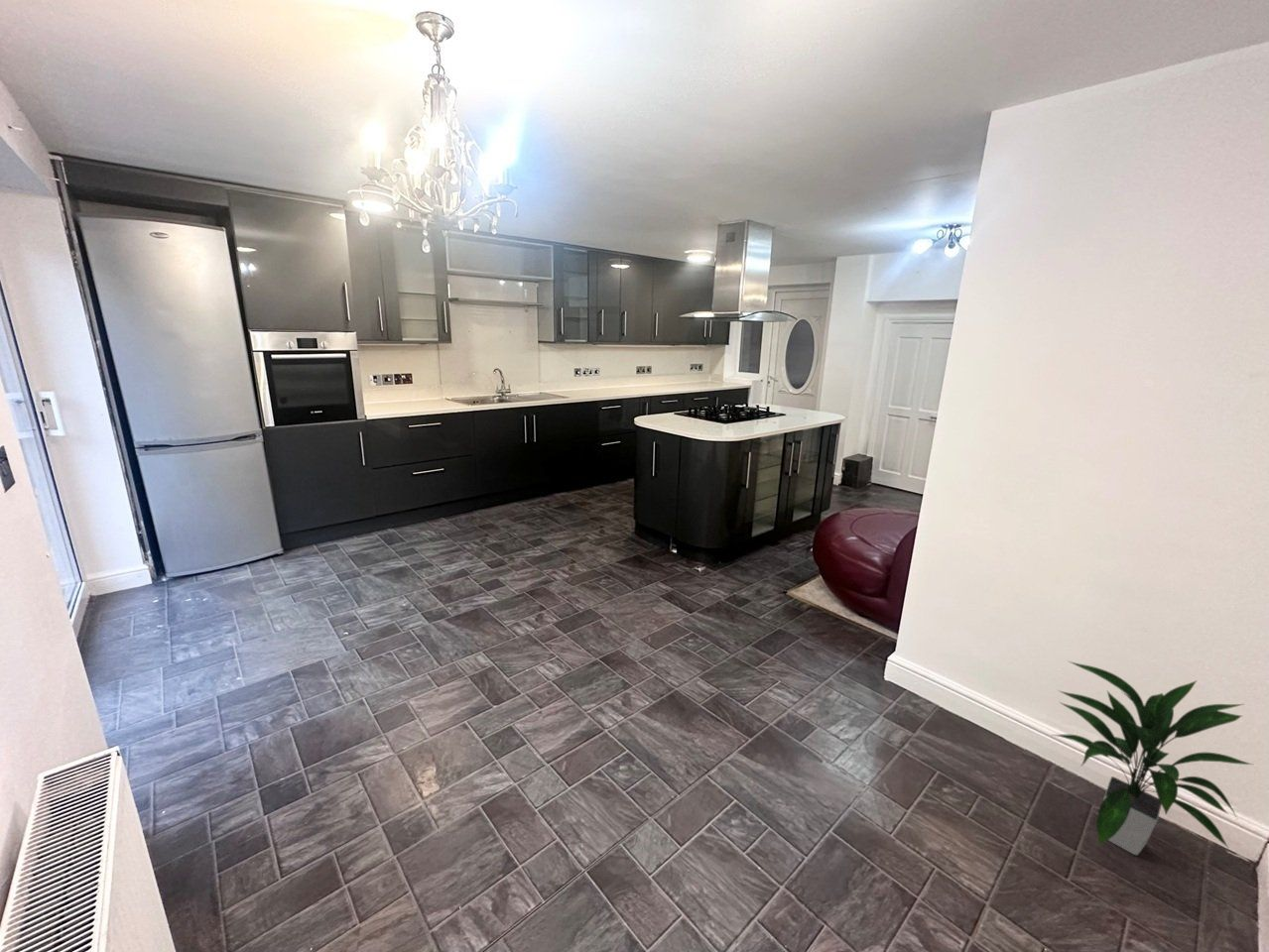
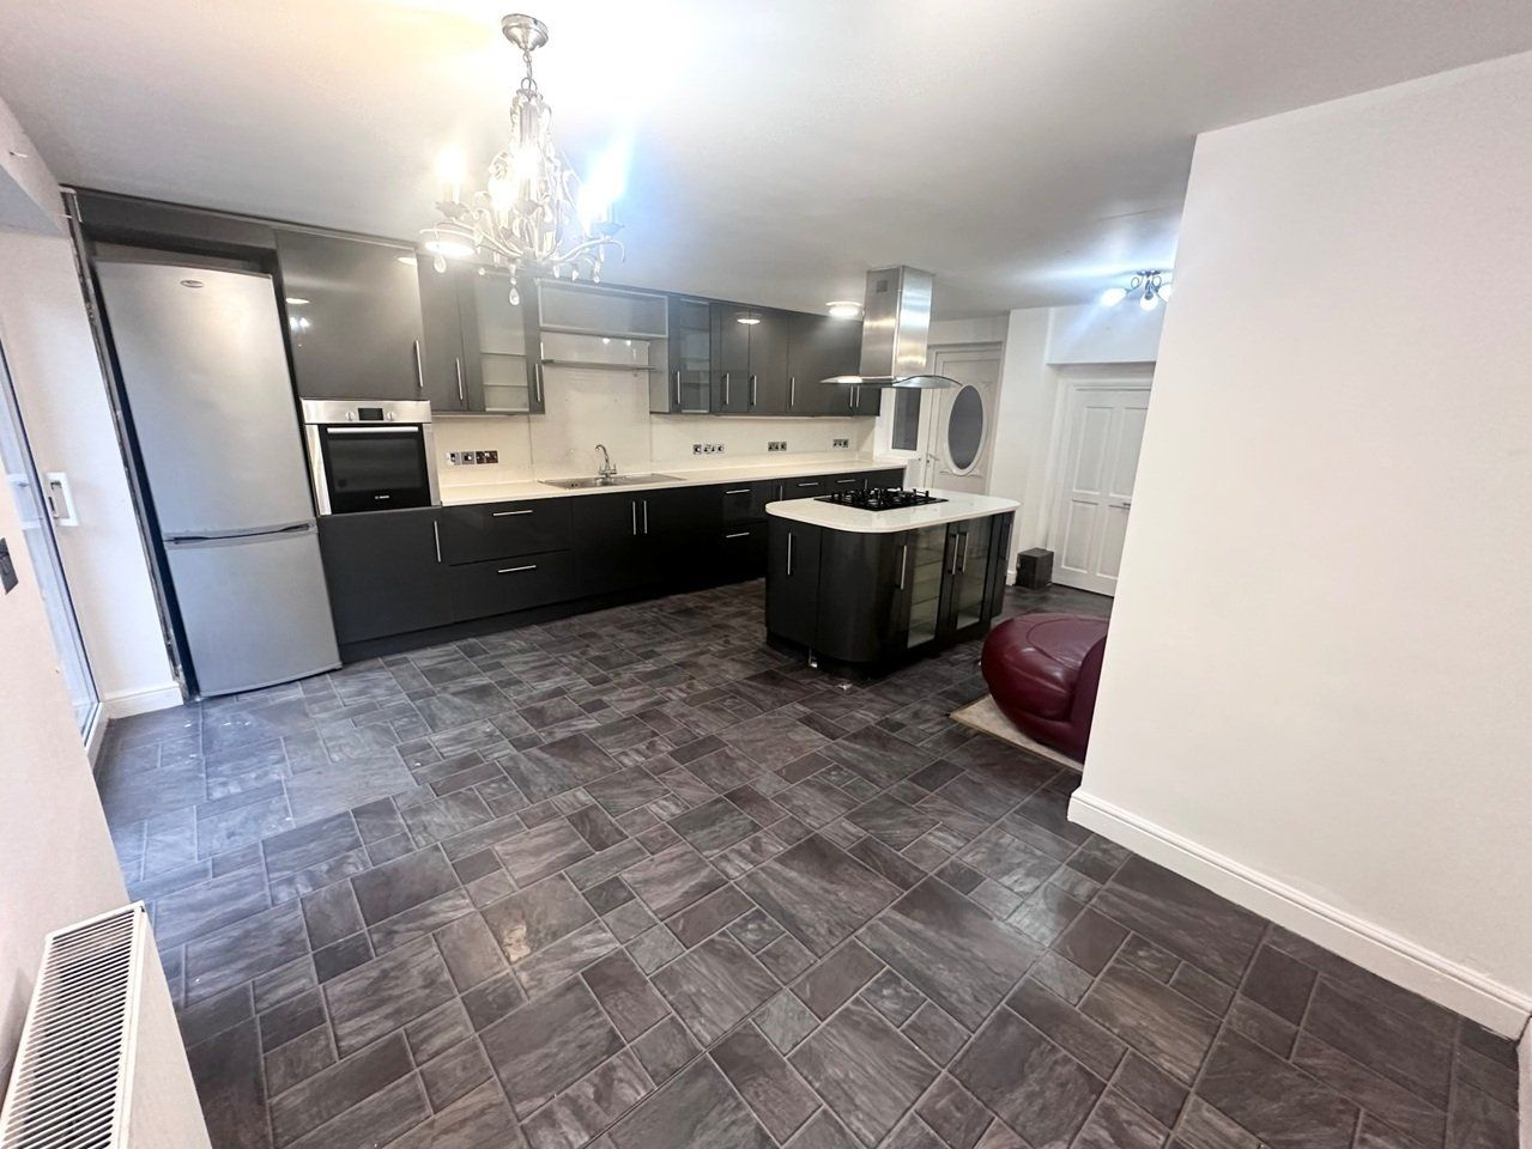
- indoor plant (1139, 761)
